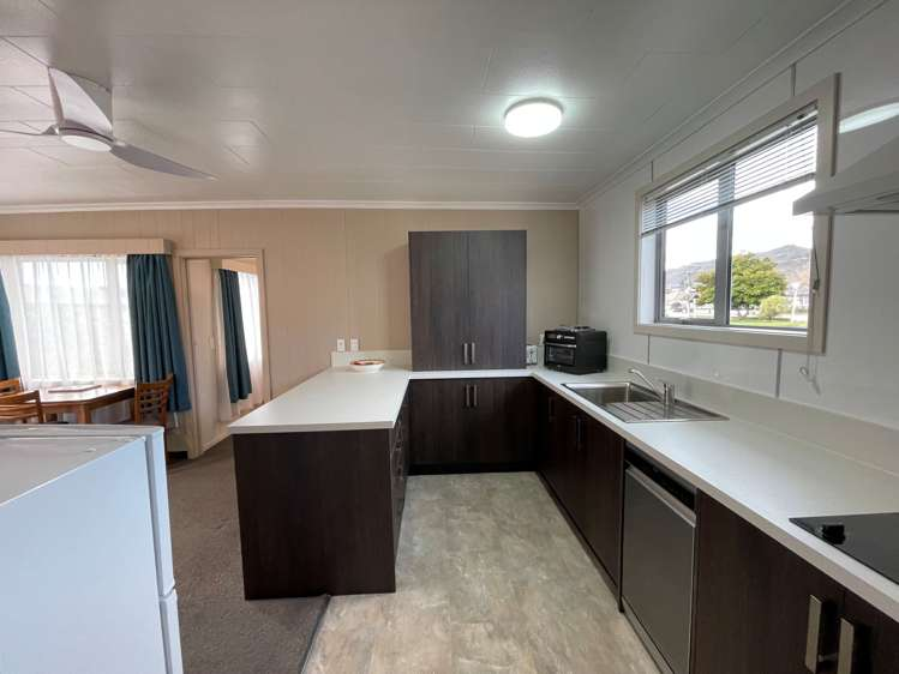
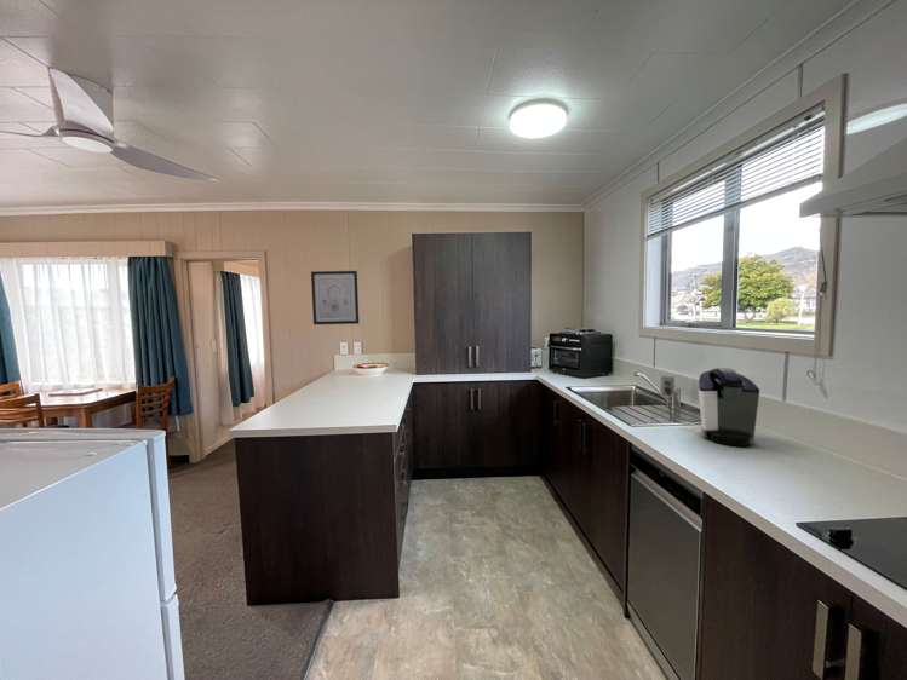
+ coffee maker (710, 402)
+ wall art (334, 298)
